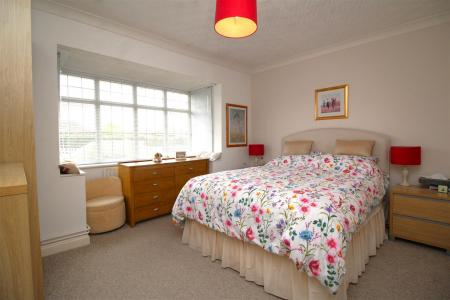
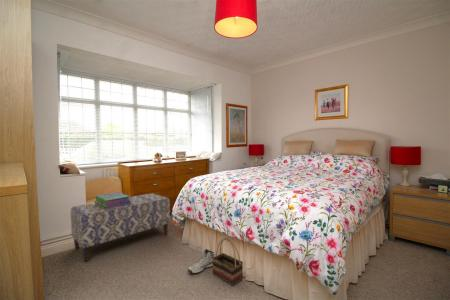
+ bench (124, 221)
+ basket (227, 257)
+ sneaker (201, 259)
+ stack of books (112, 199)
